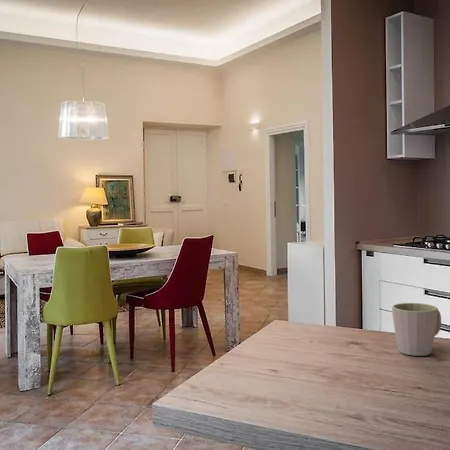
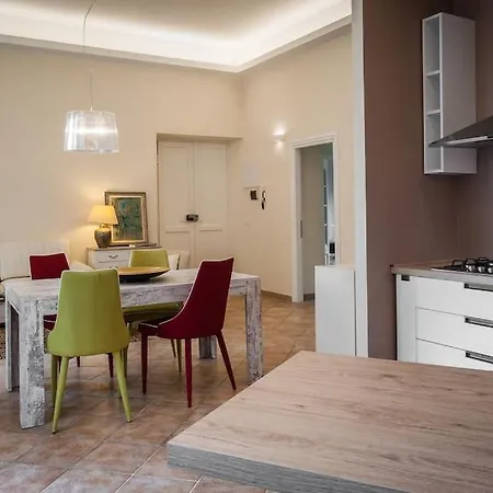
- mug (420, 327)
